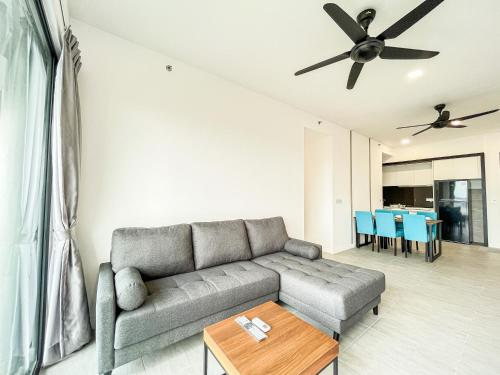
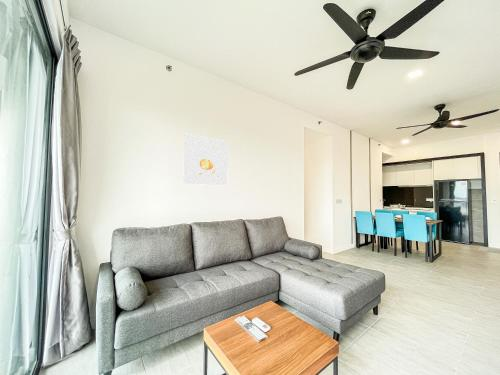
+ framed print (207, 161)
